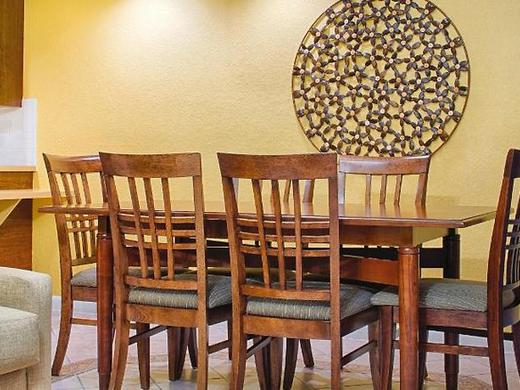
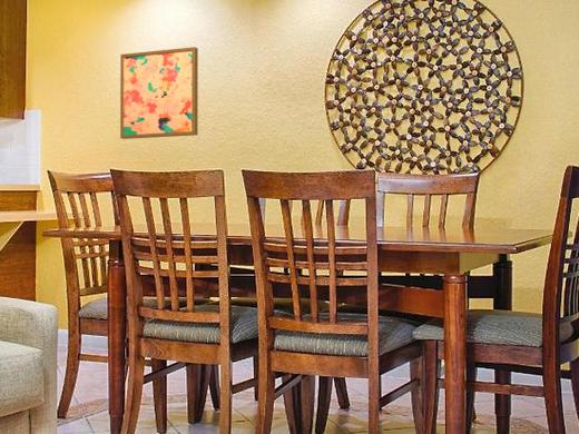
+ wall art (158, 93)
